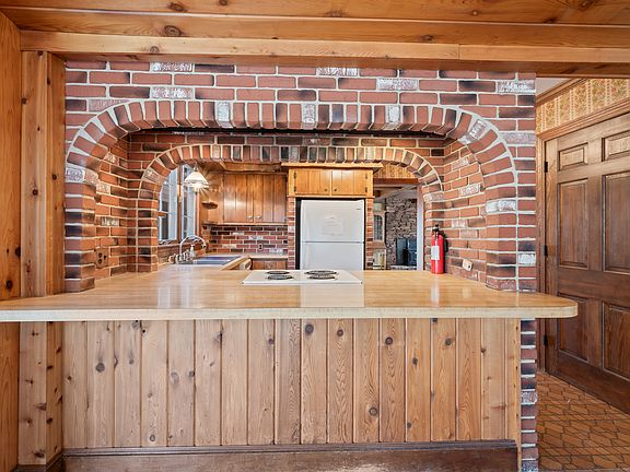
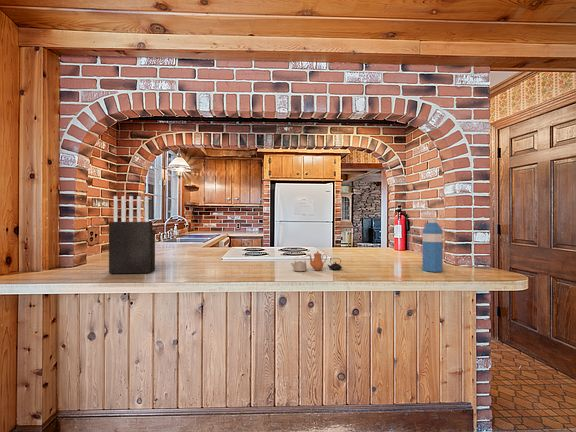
+ knife block (133, 233)
+ teapot (316, 260)
+ water bottle (432, 244)
